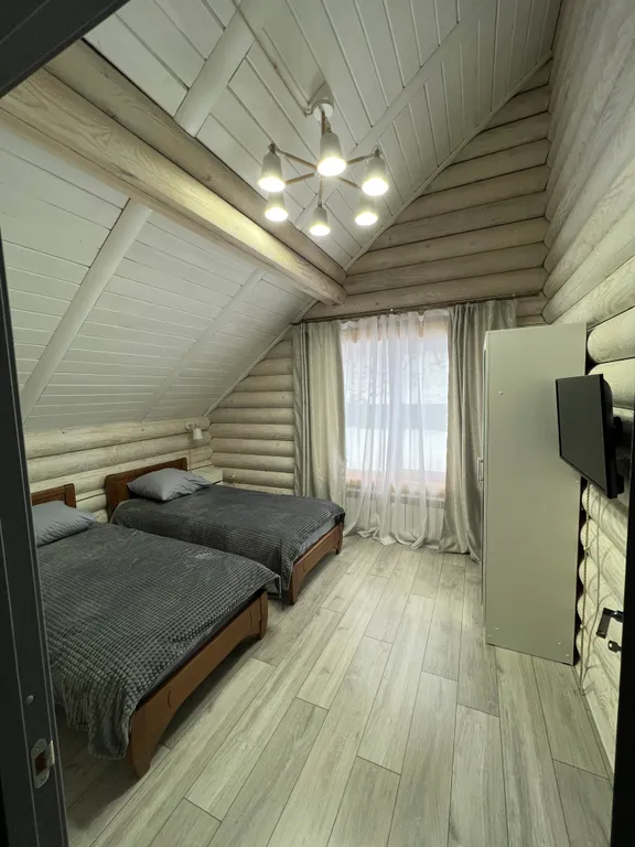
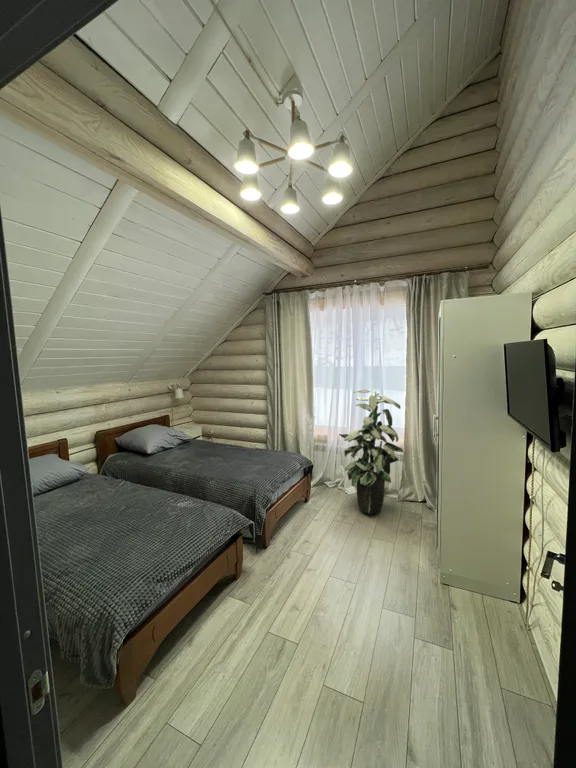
+ indoor plant (369, 449)
